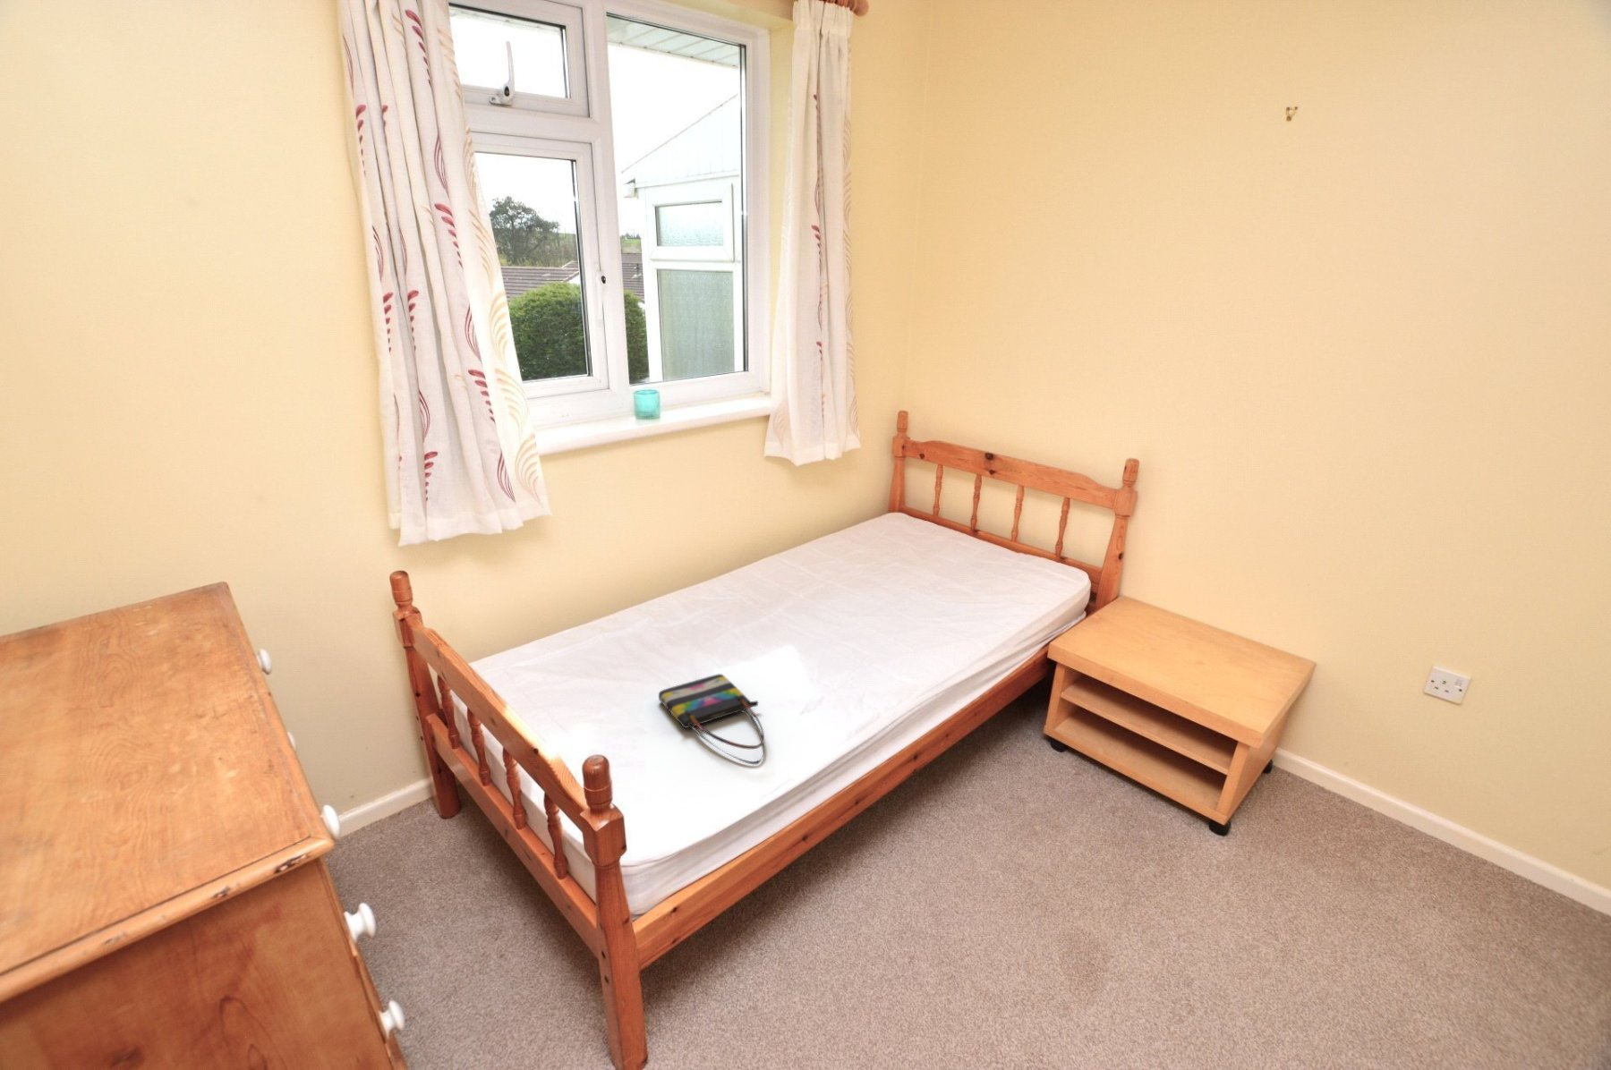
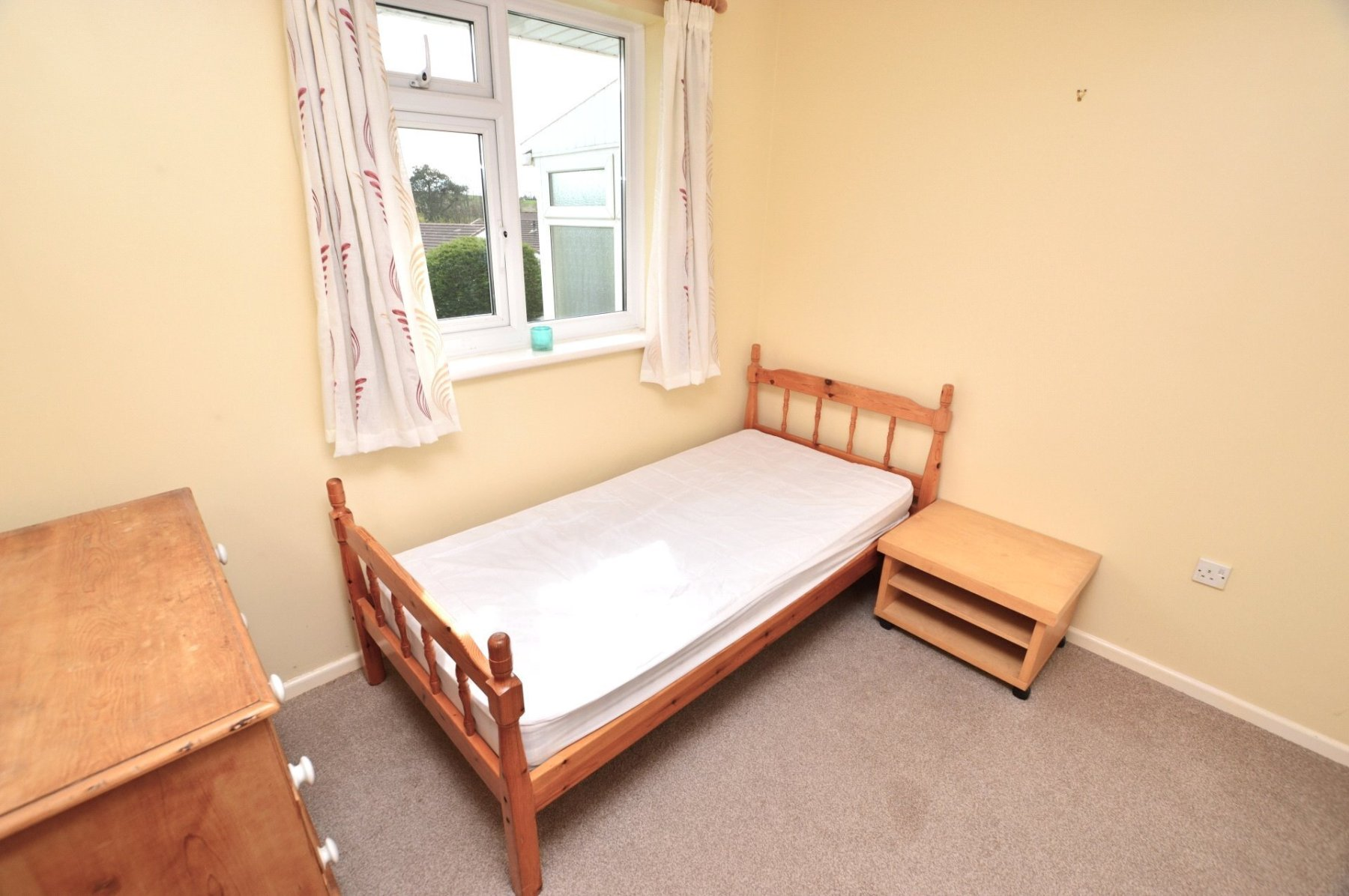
- tote bag (723, 715)
